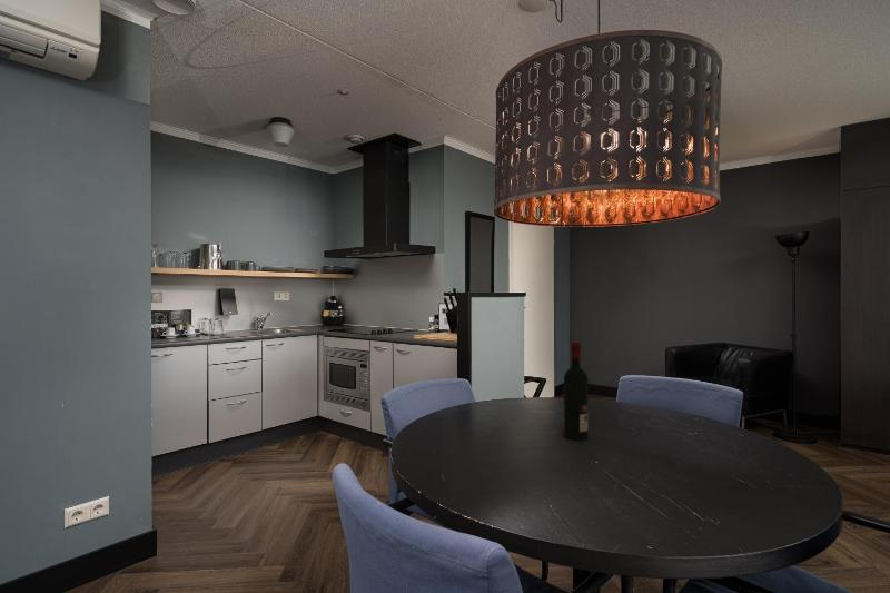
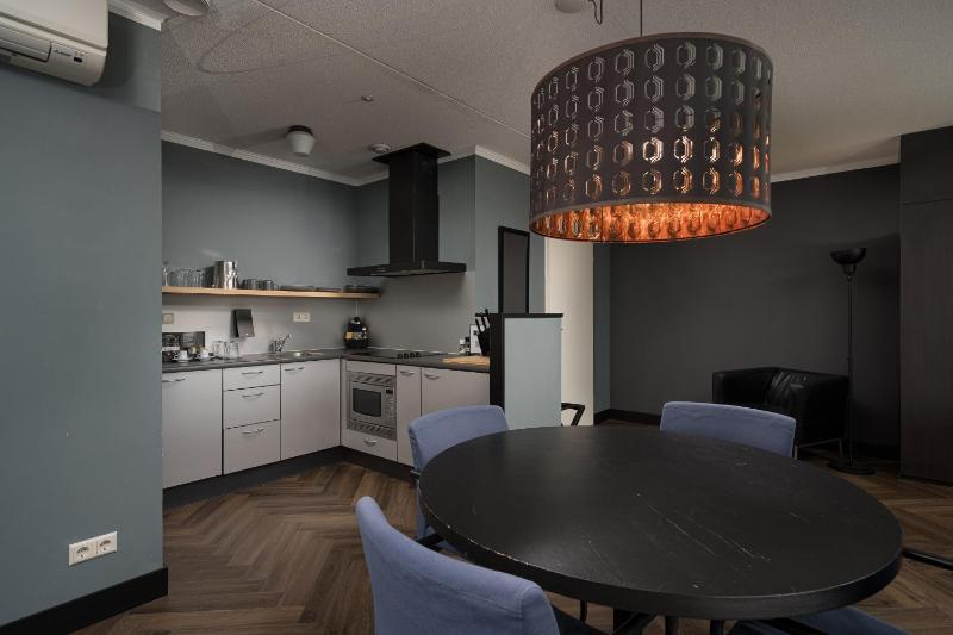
- alcohol (575, 388)
